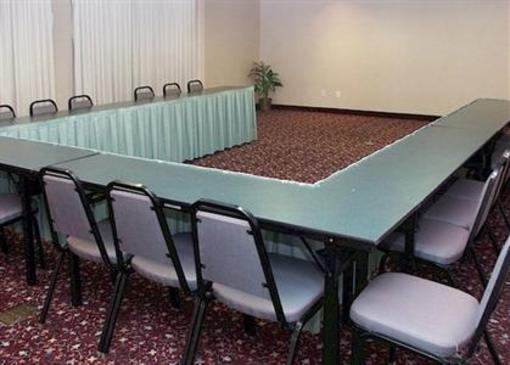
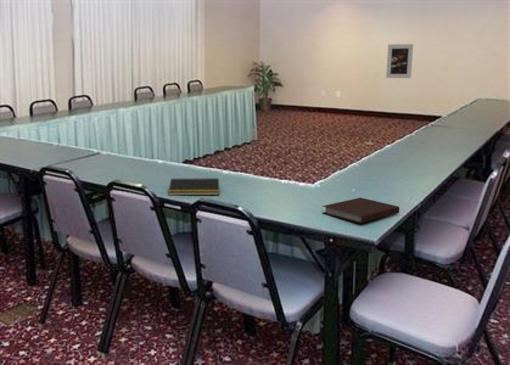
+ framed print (399, 61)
+ notebook (360, 209)
+ notepad (194, 186)
